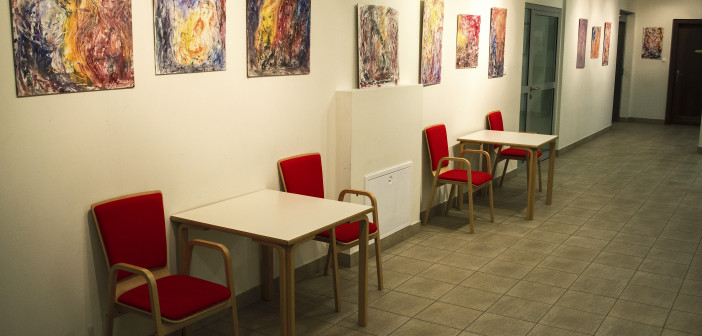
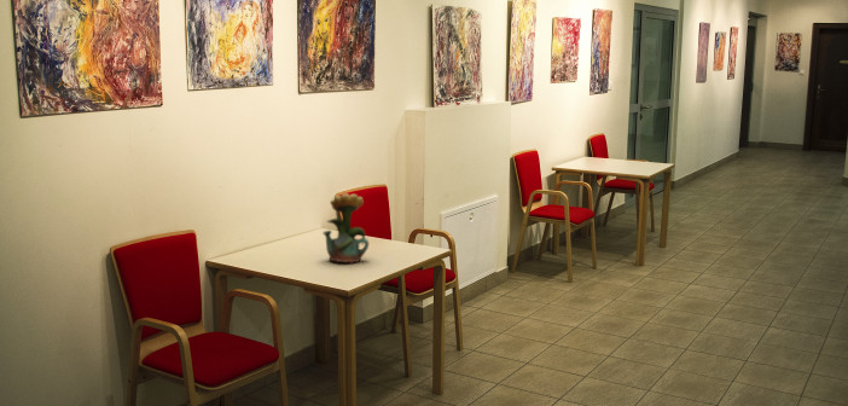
+ potted flower (345, 226)
